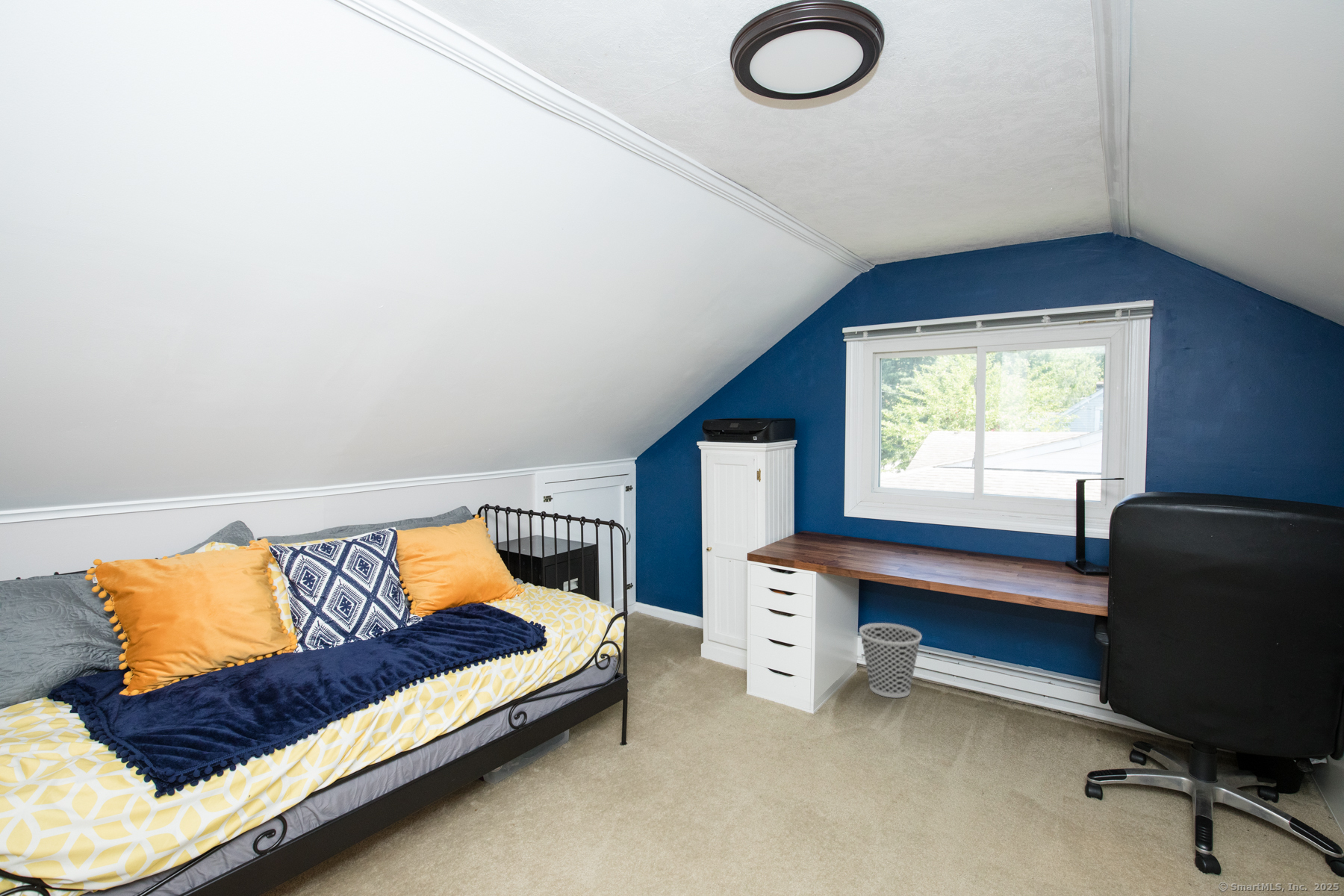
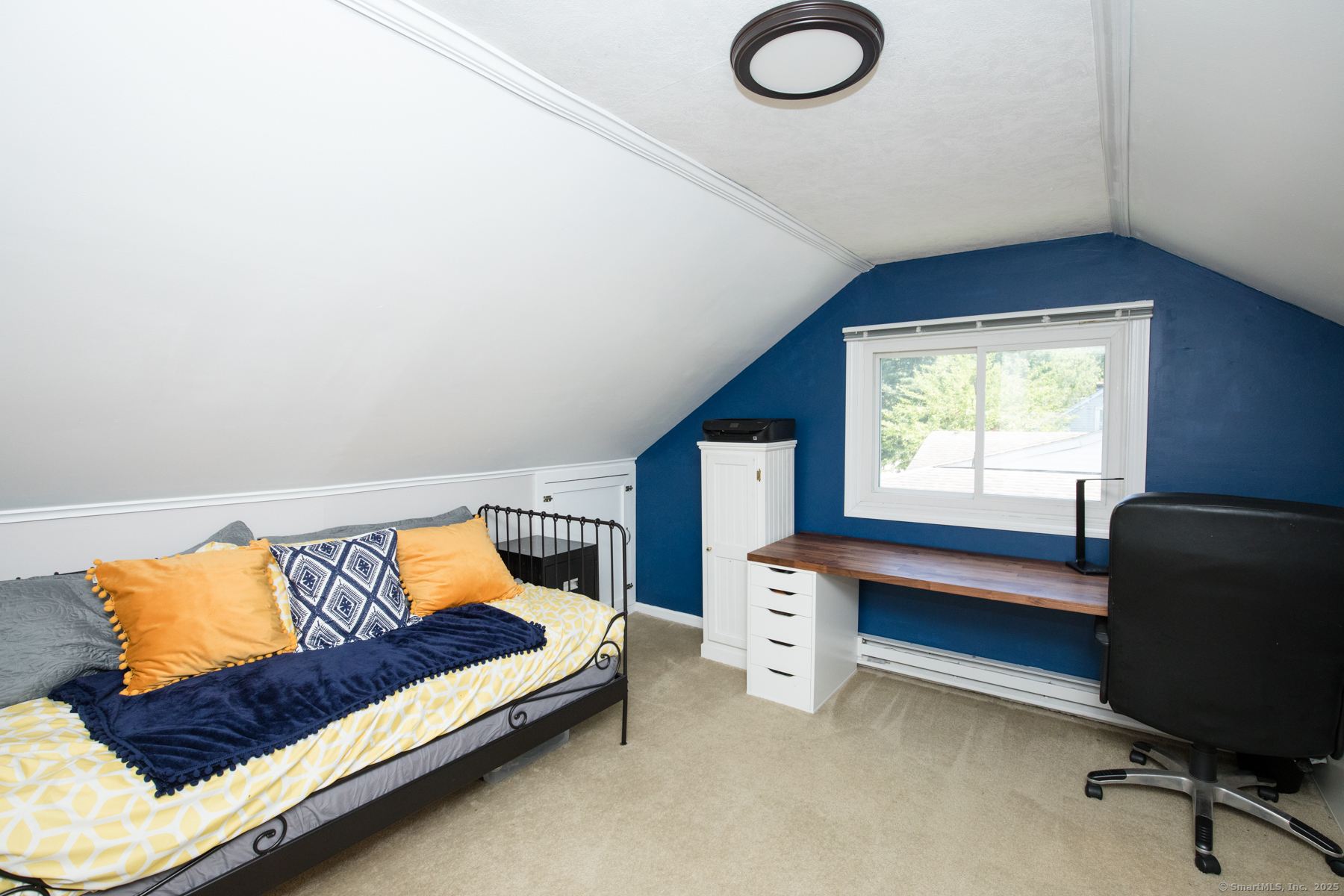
- wastebasket (889, 661)
